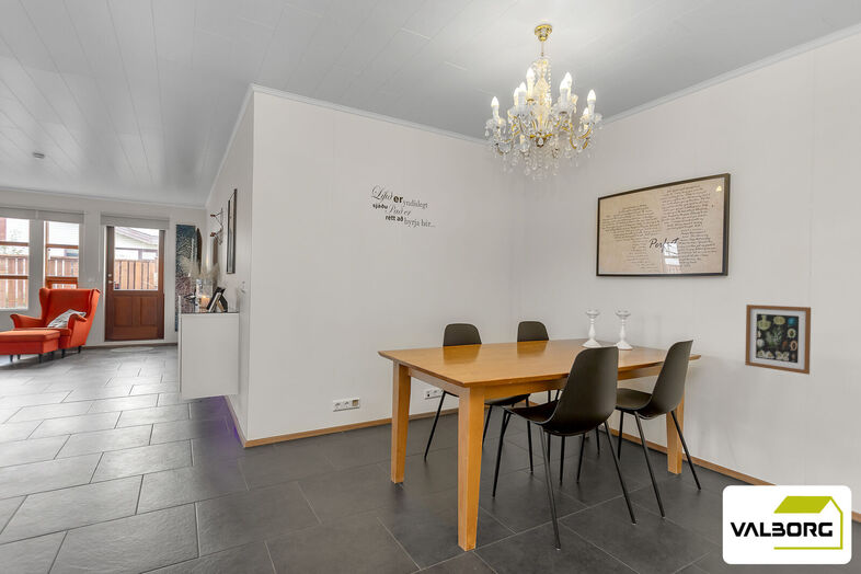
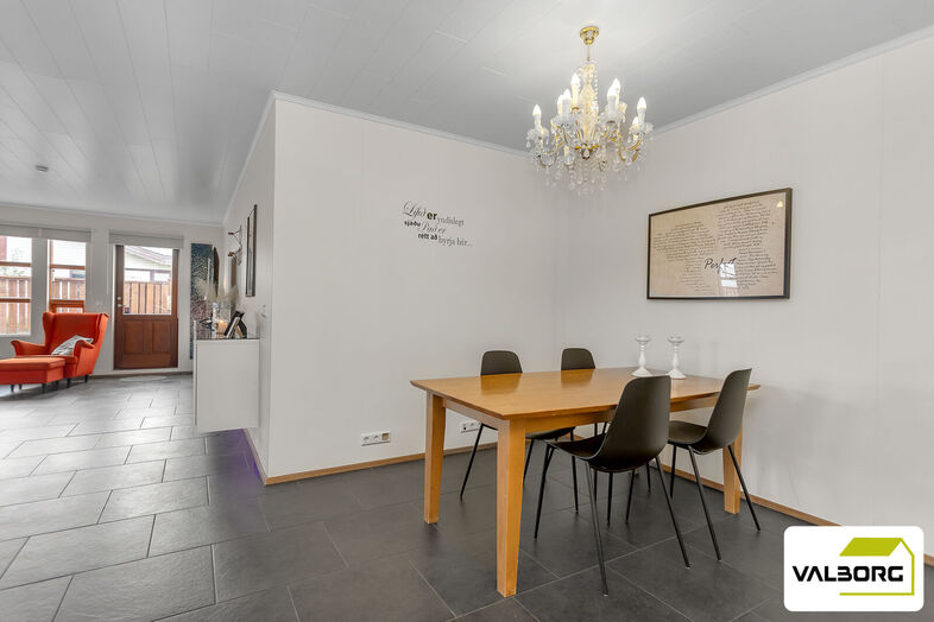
- wall art (776, 337)
